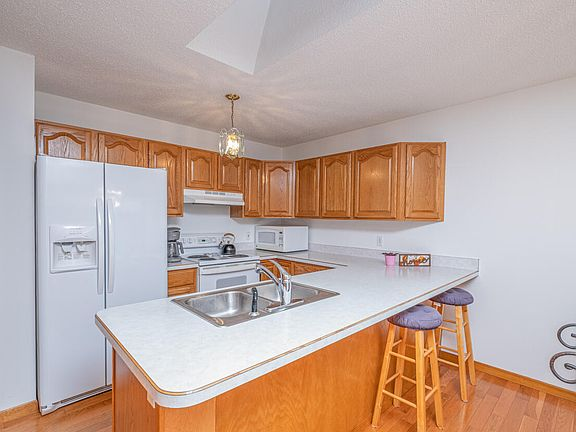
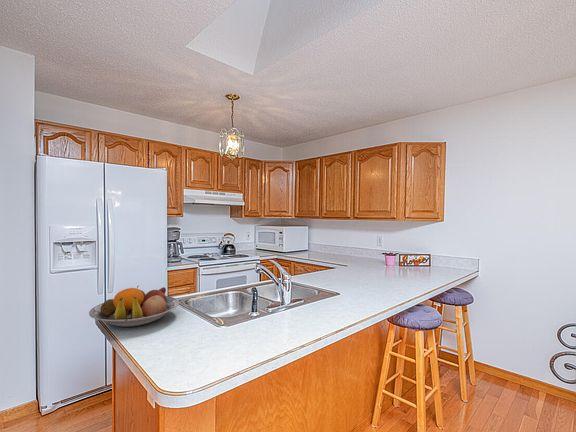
+ fruit bowl (136, 302)
